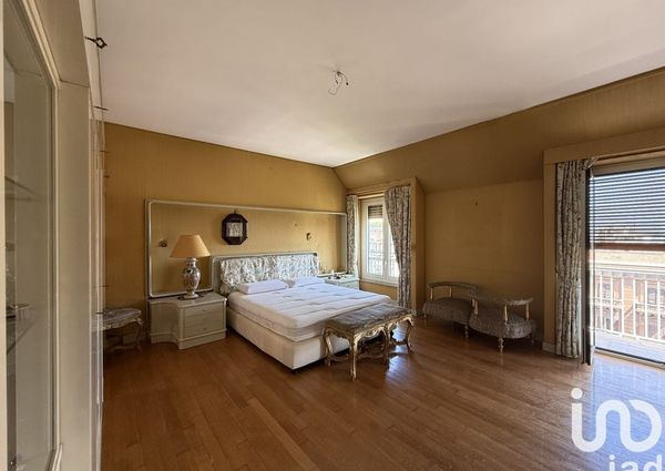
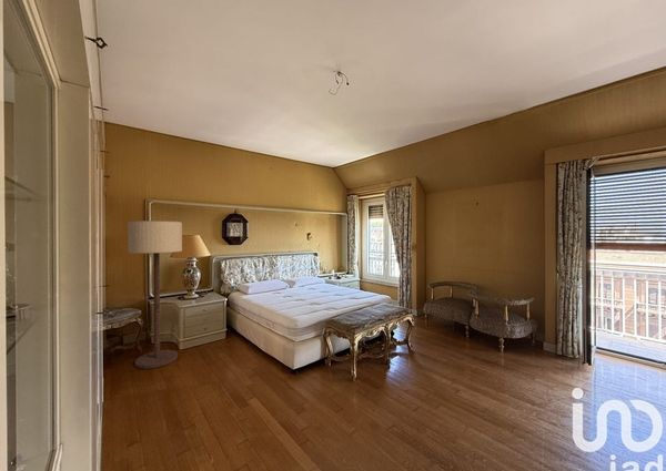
+ floor lamp (157, 290)
